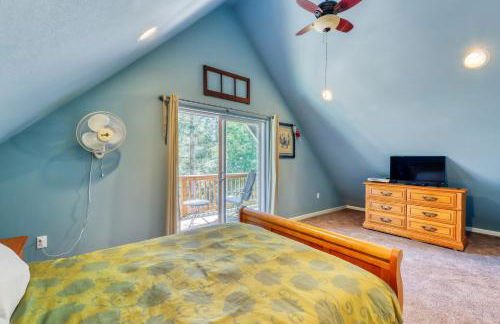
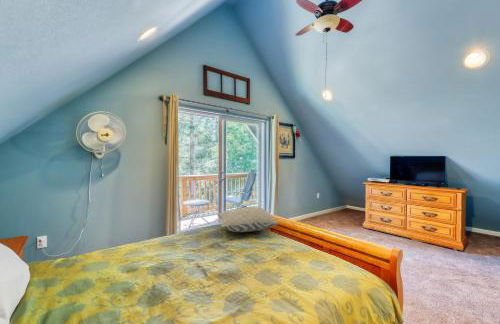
+ pillow (245, 218)
